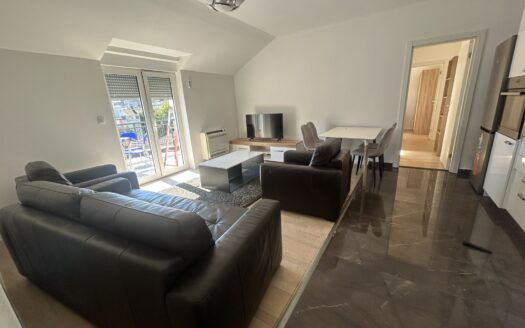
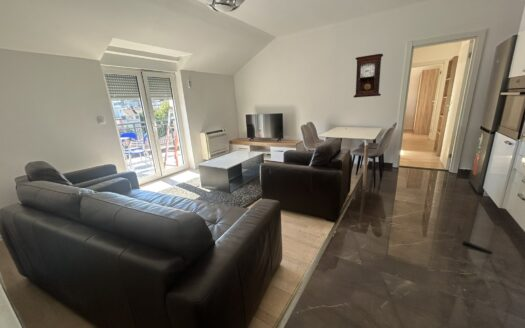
+ pendulum clock (367, 76)
